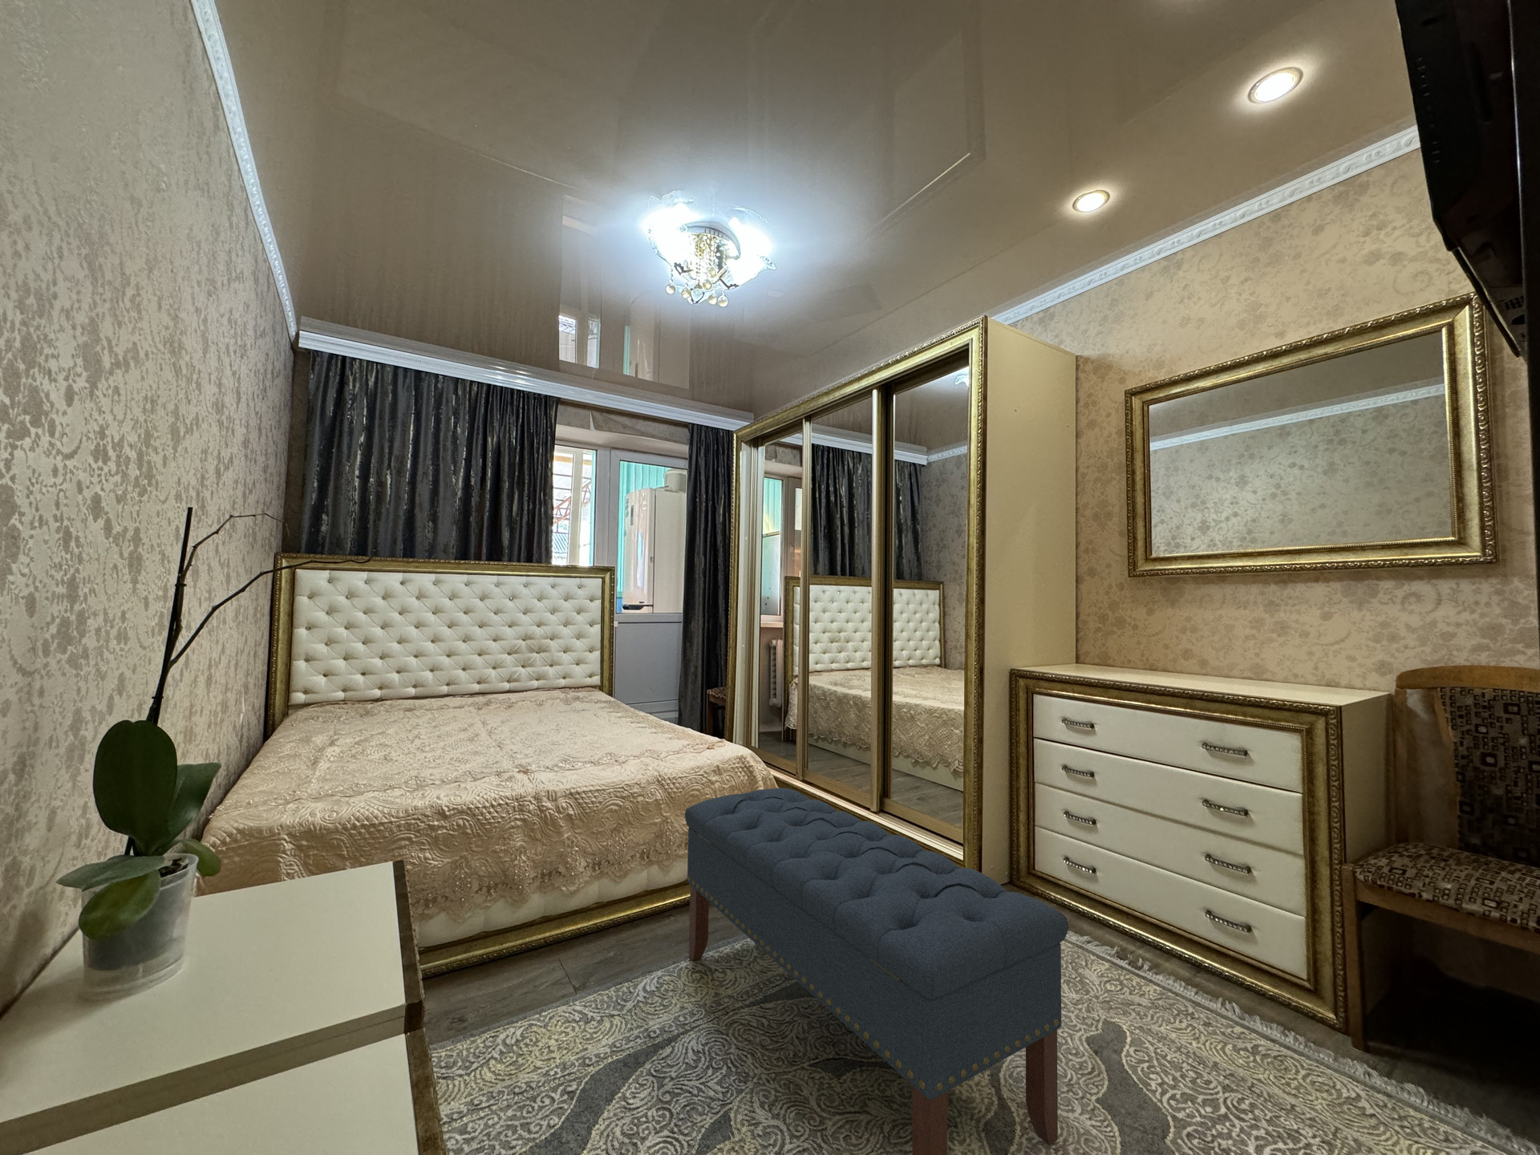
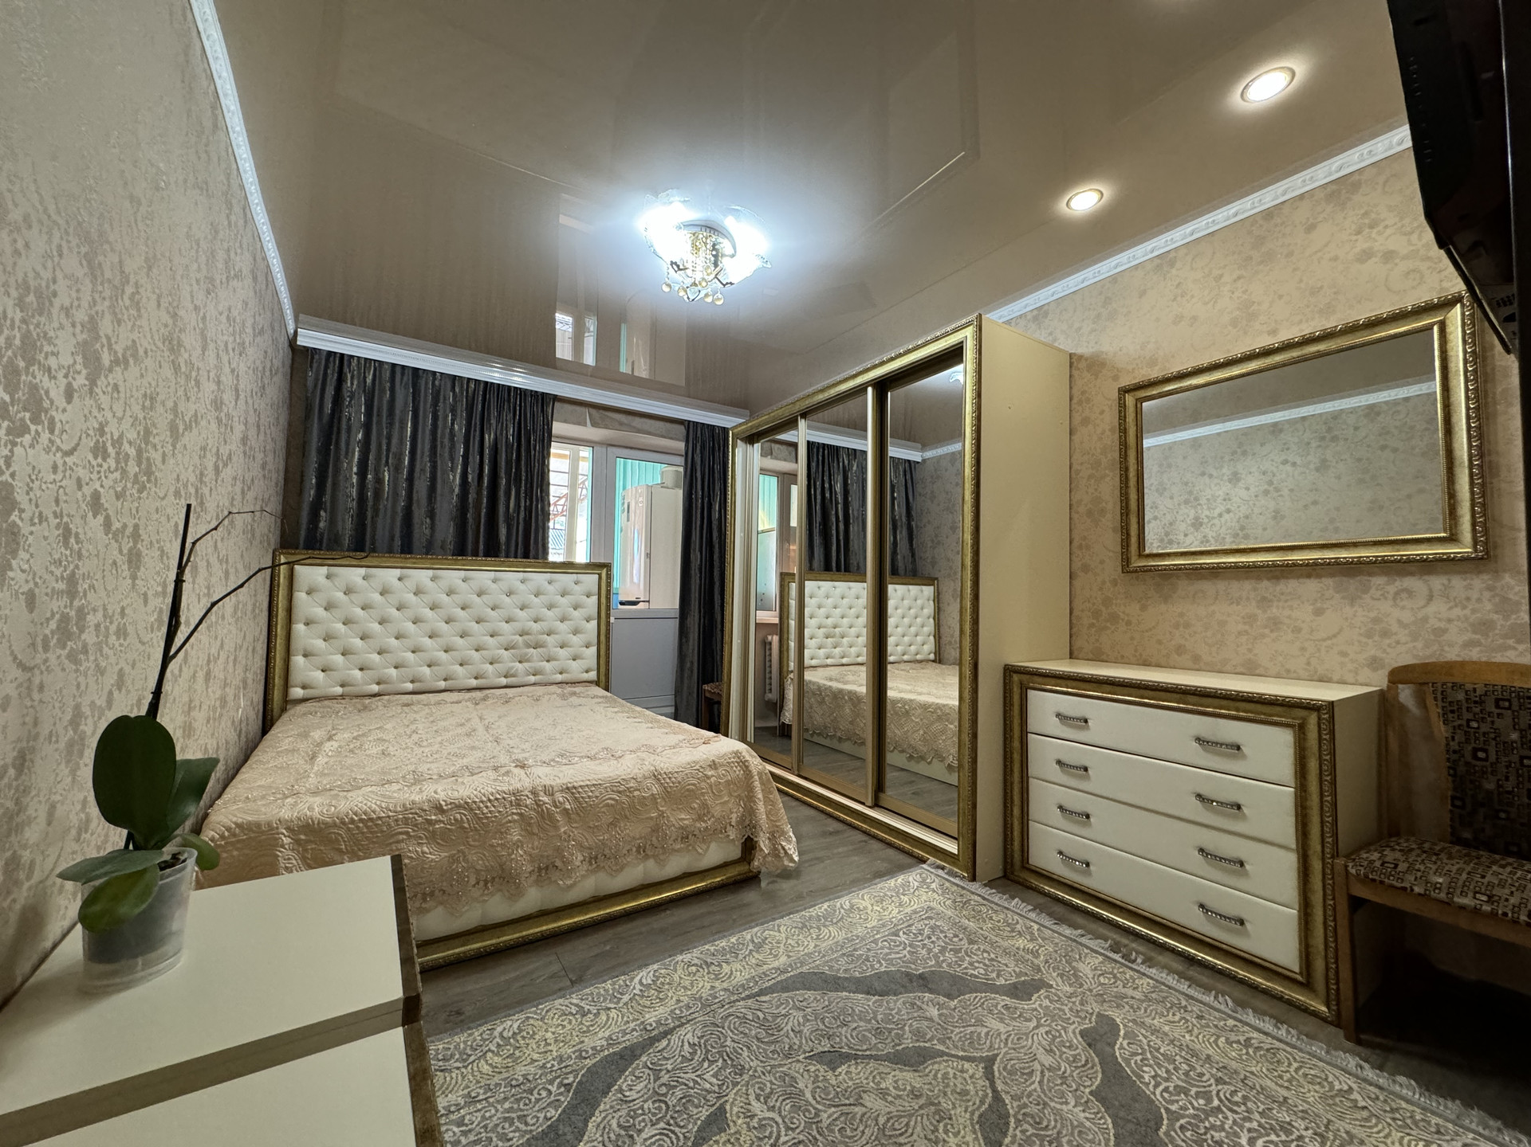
- bench (837, 933)
